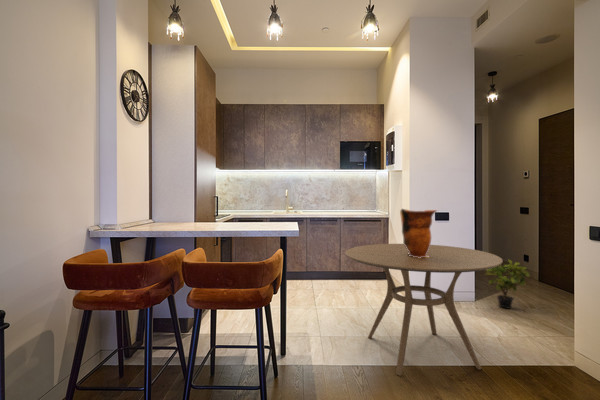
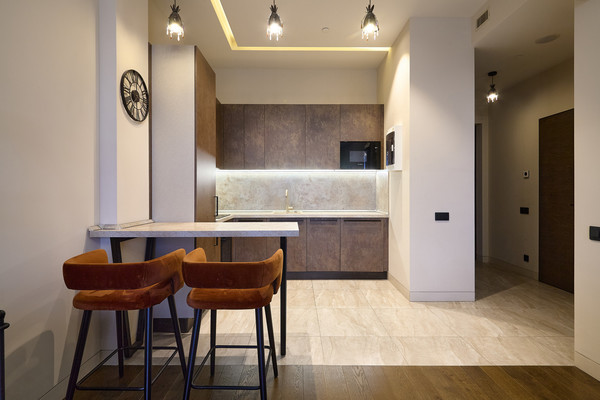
- potted plant (508, 283)
- decorative vase (417, 232)
- dining table (418, 302)
